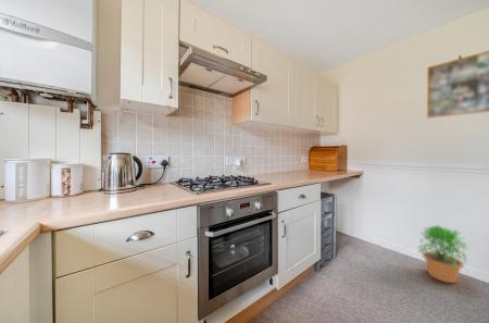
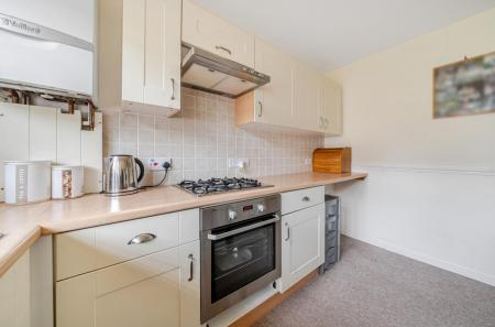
- potted plant (440, 250)
